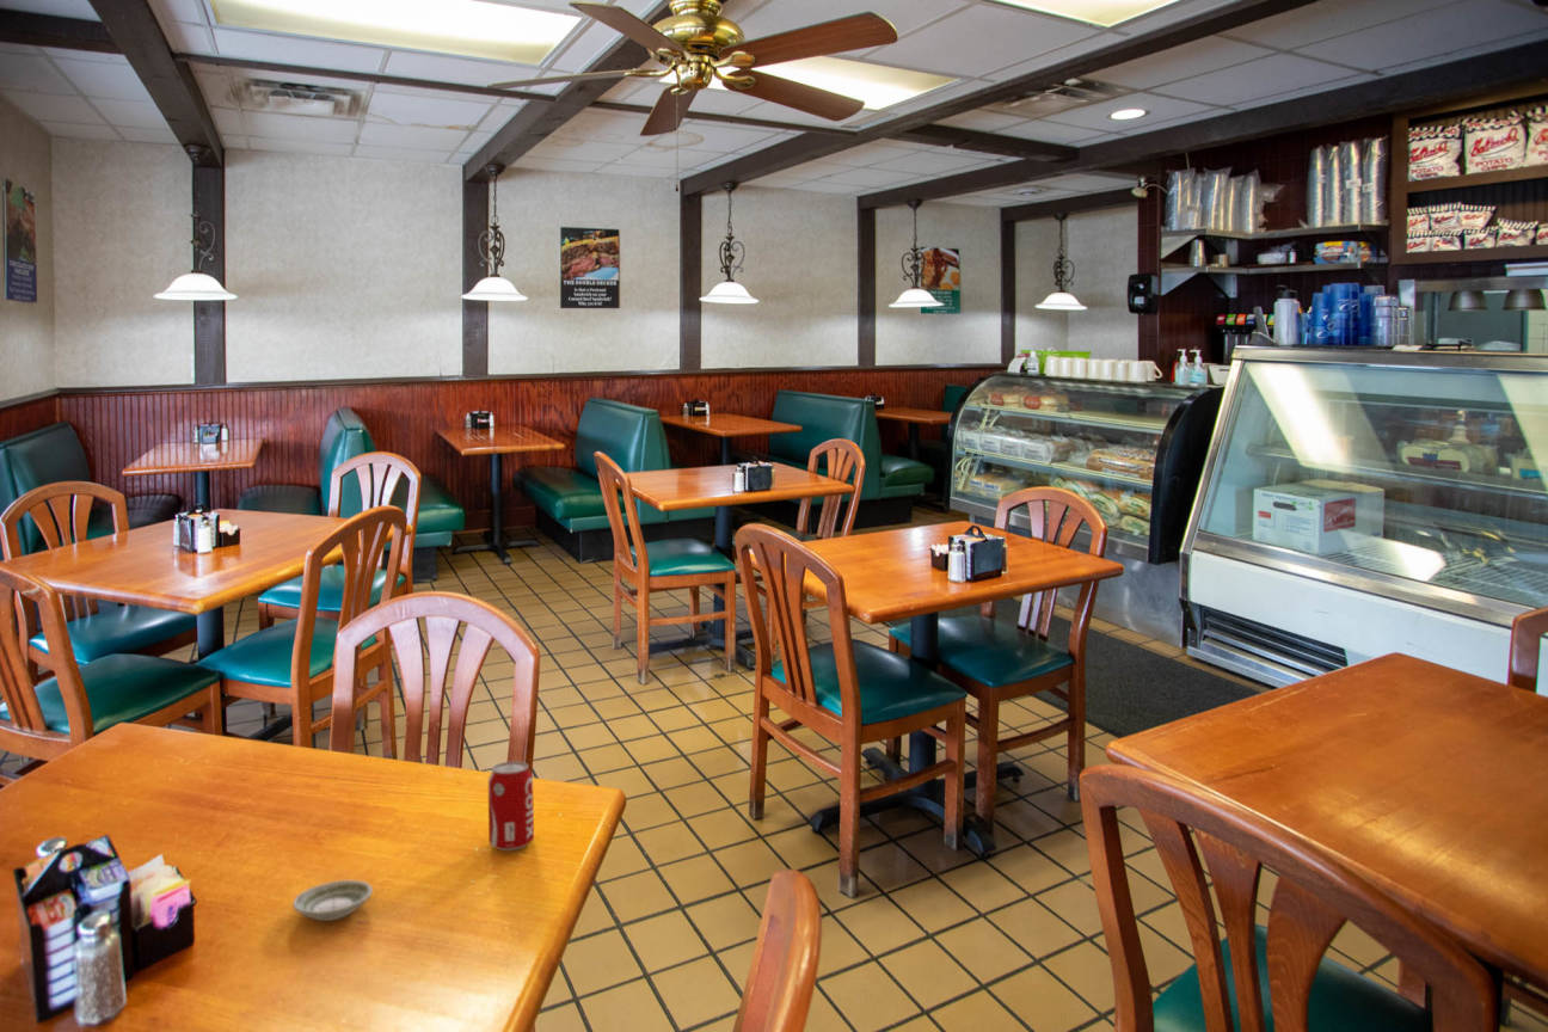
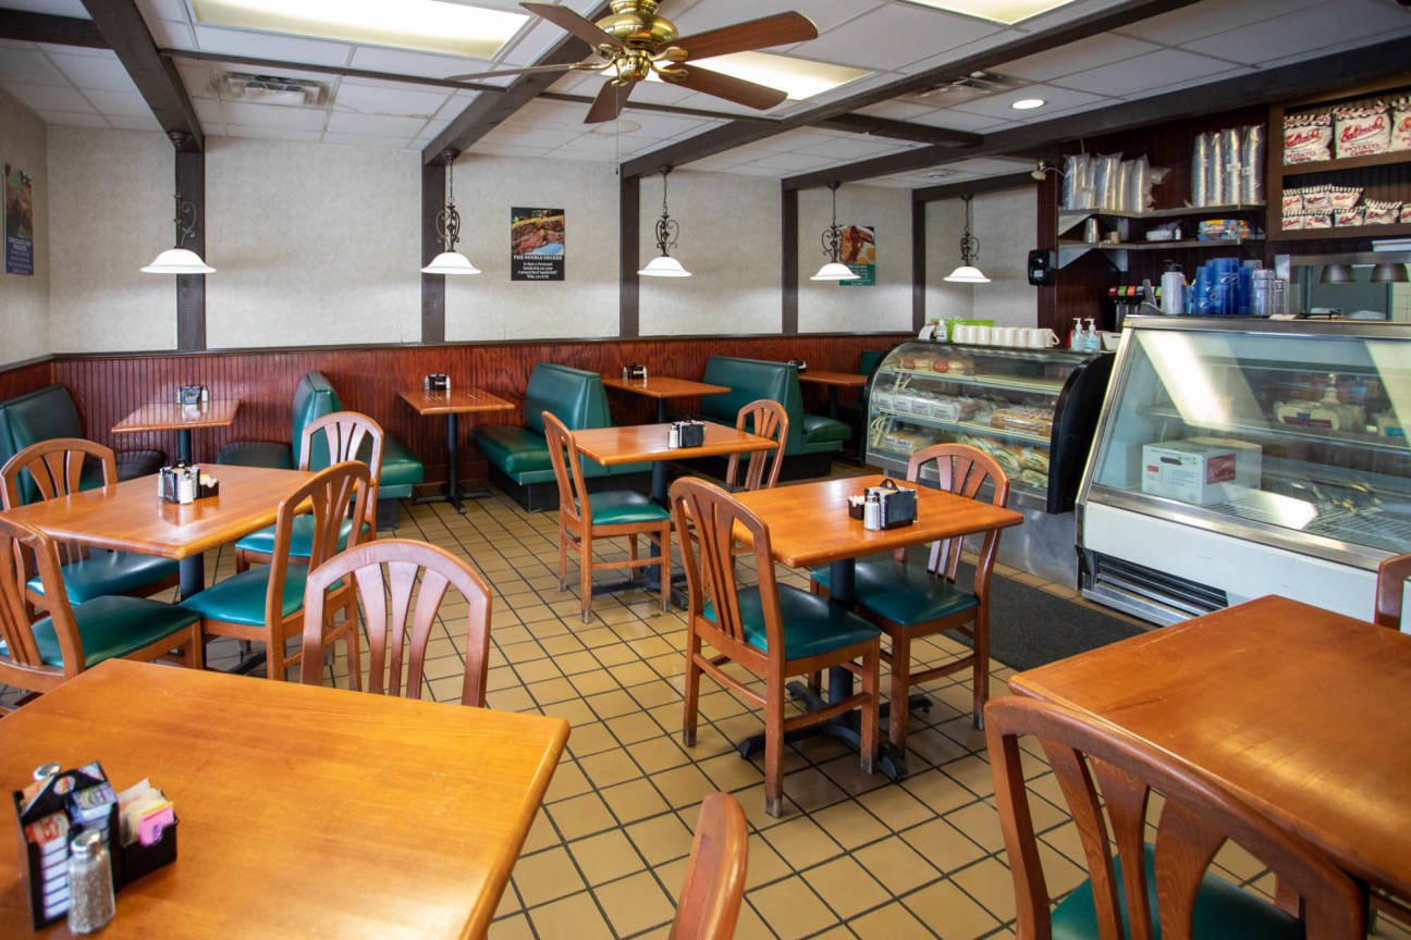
- saucer (333, 903)
- beverage can (510, 805)
